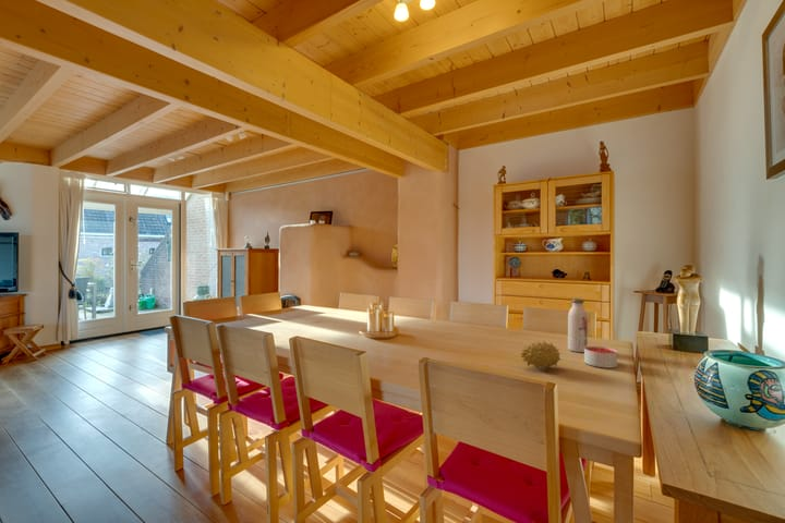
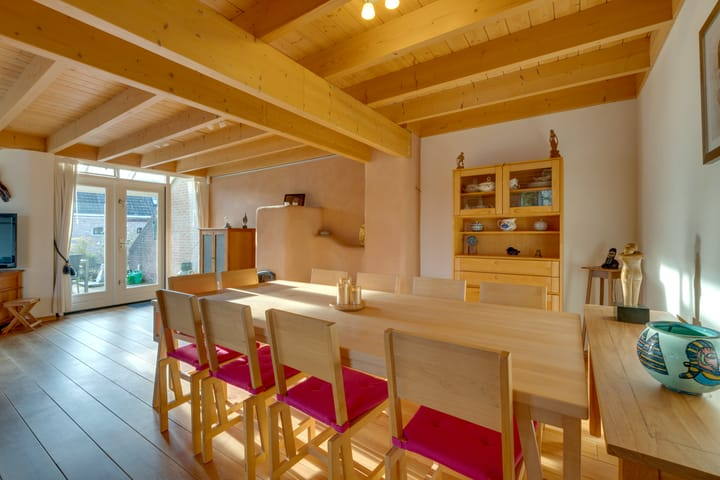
- water bottle (577, 324)
- candle (600, 355)
- fruit (540, 354)
